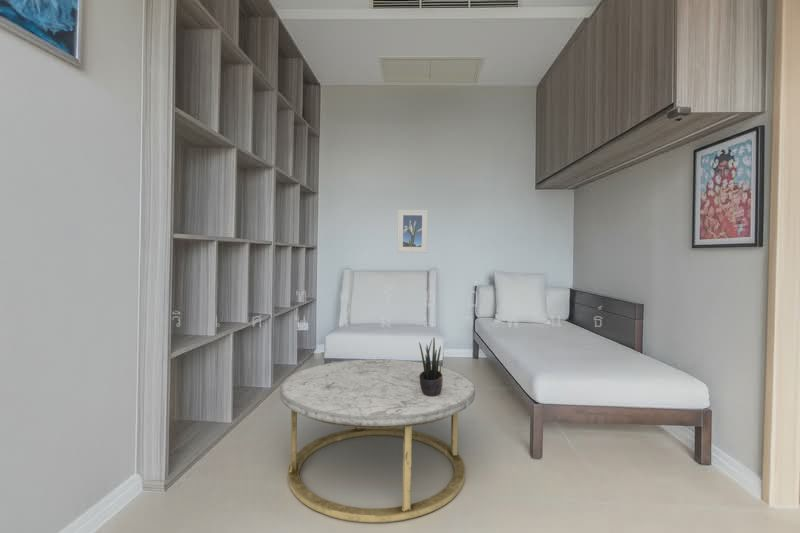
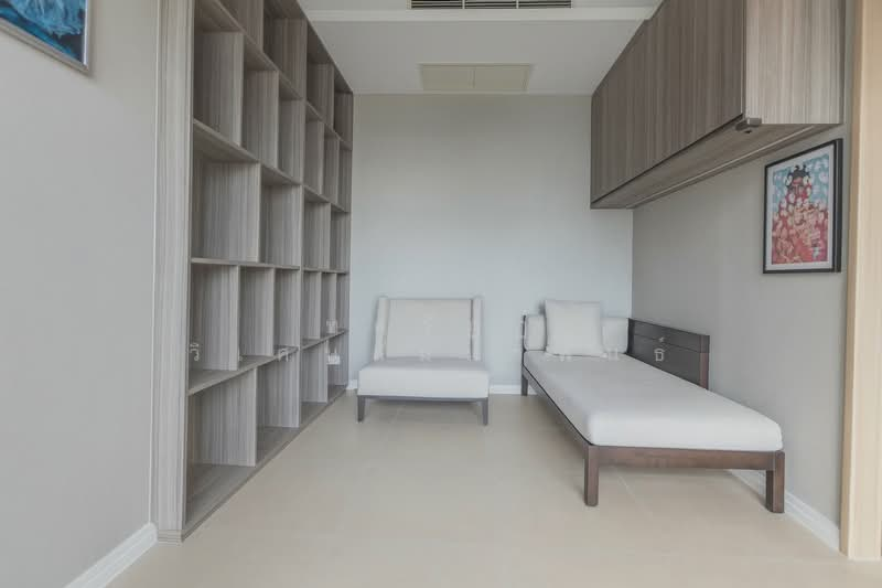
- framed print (412, 231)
- potted plant (430, 365)
- coffee table (378, 424)
